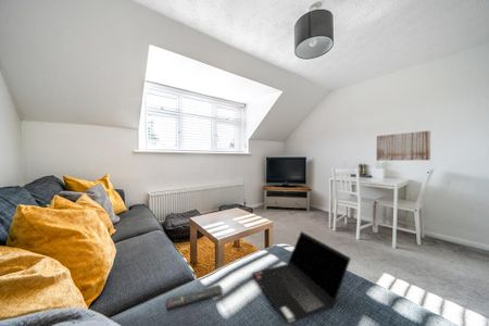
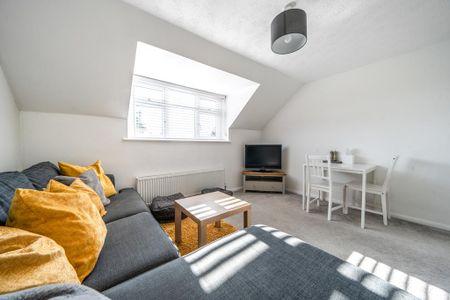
- laptop computer (296, 267)
- wall art (401, 147)
- remote control (196, 296)
